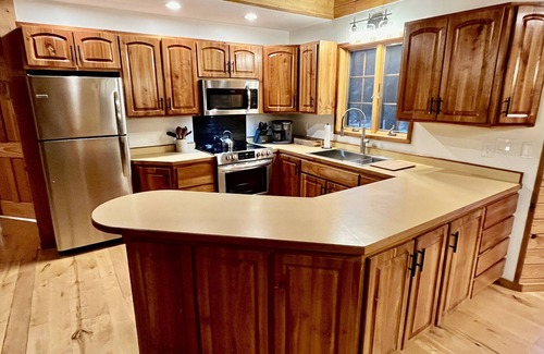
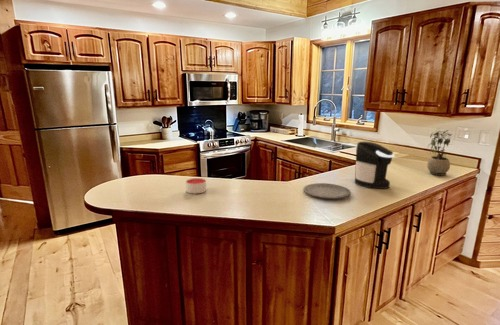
+ plate (326, 191)
+ potted plant (438, 152)
+ candle (196, 185)
+ coffee maker (374, 164)
